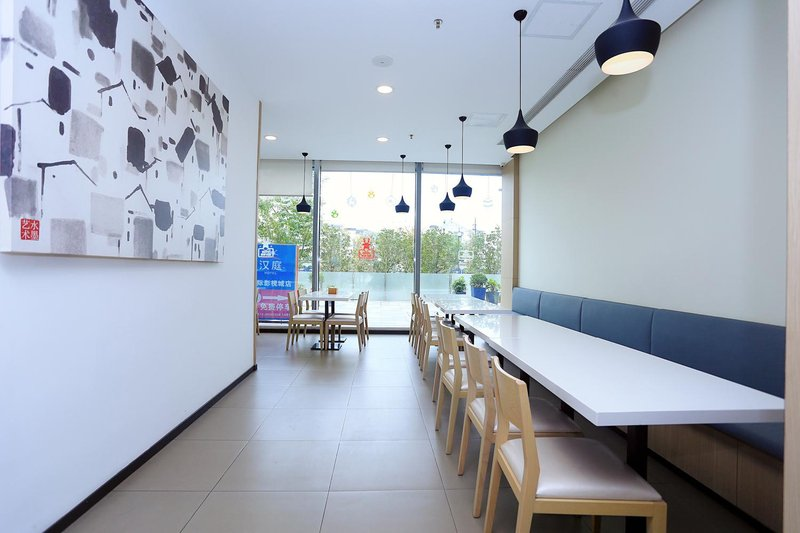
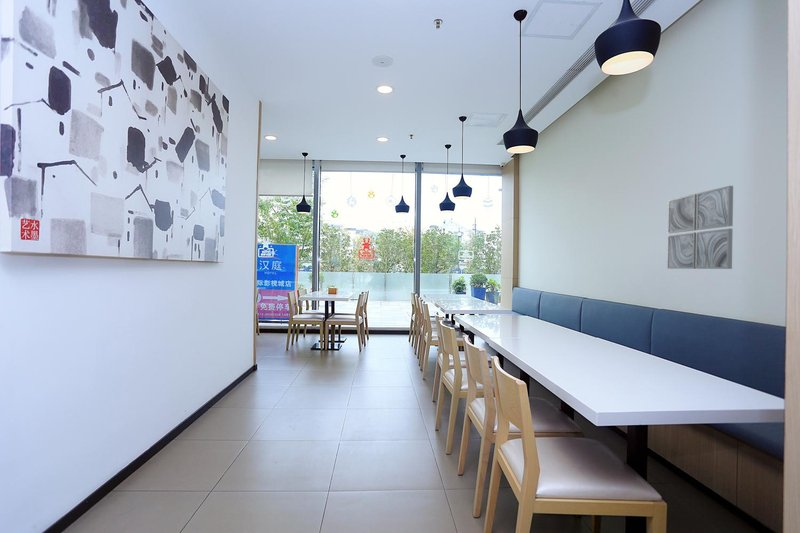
+ wall art (697, 232)
